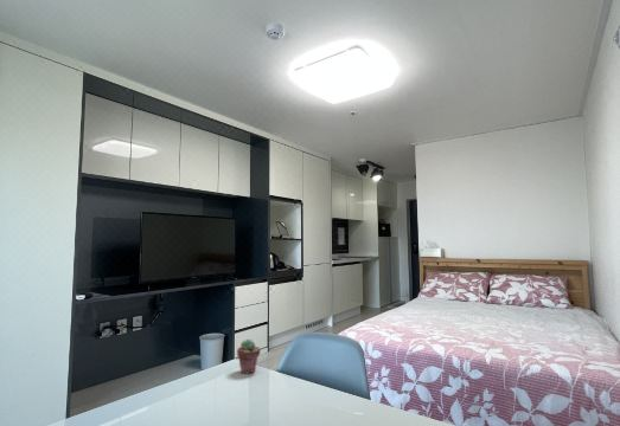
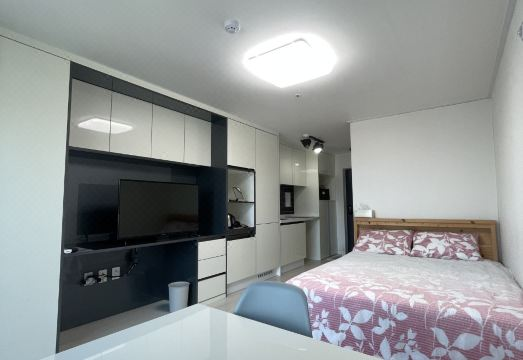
- potted succulent (248, 355)
